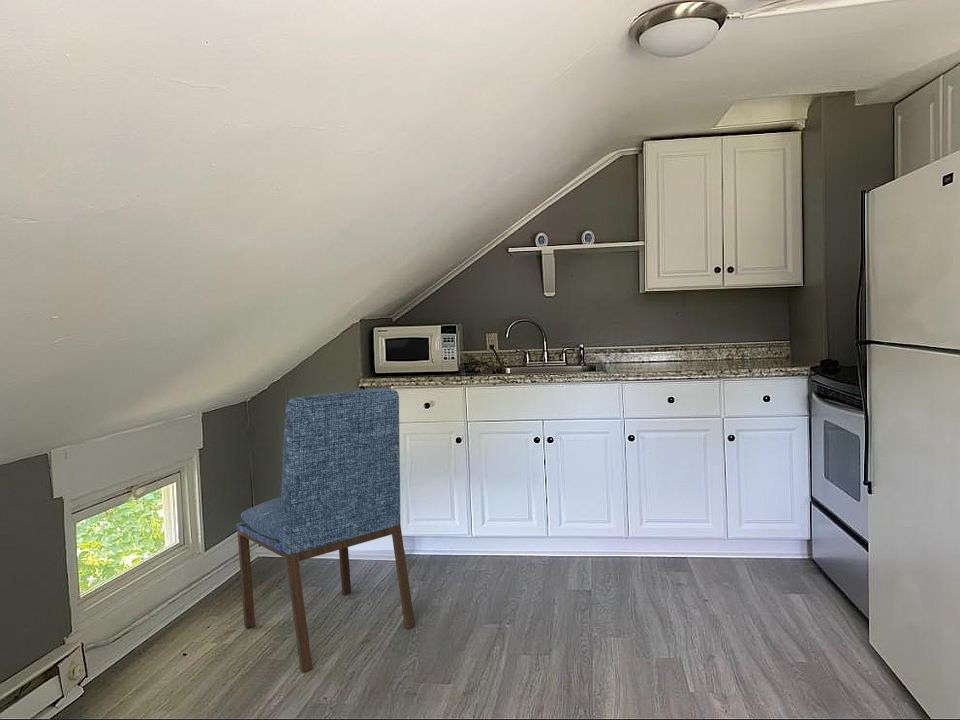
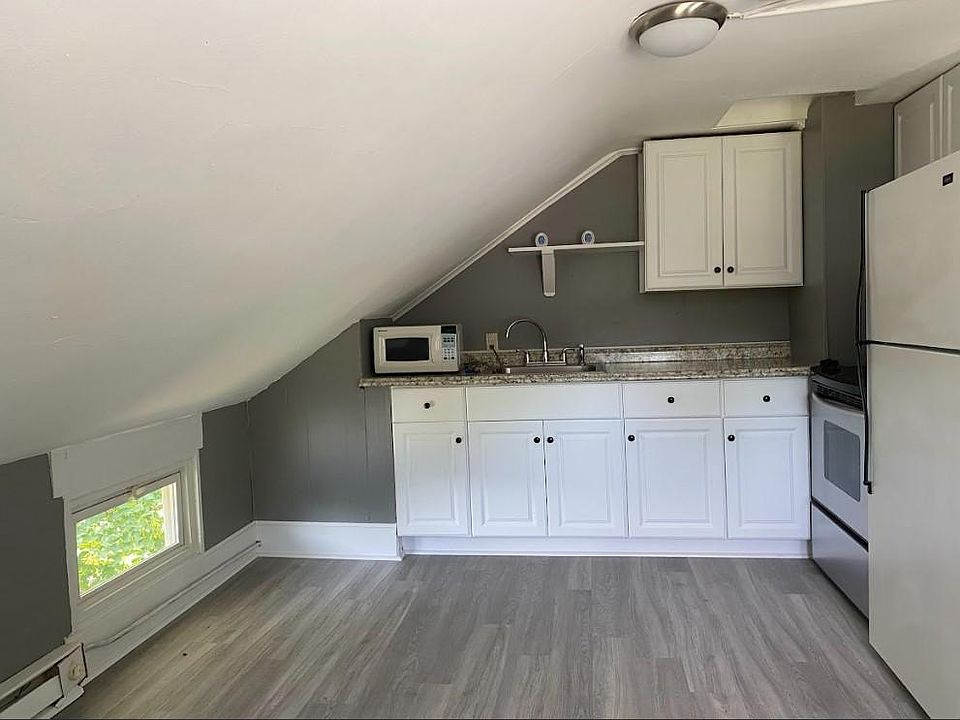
- dining chair (322, 509)
